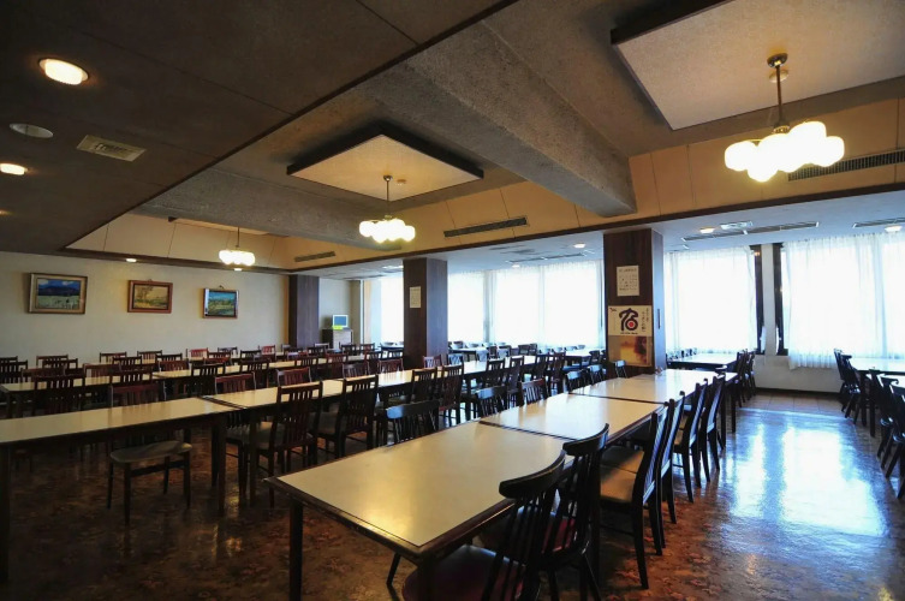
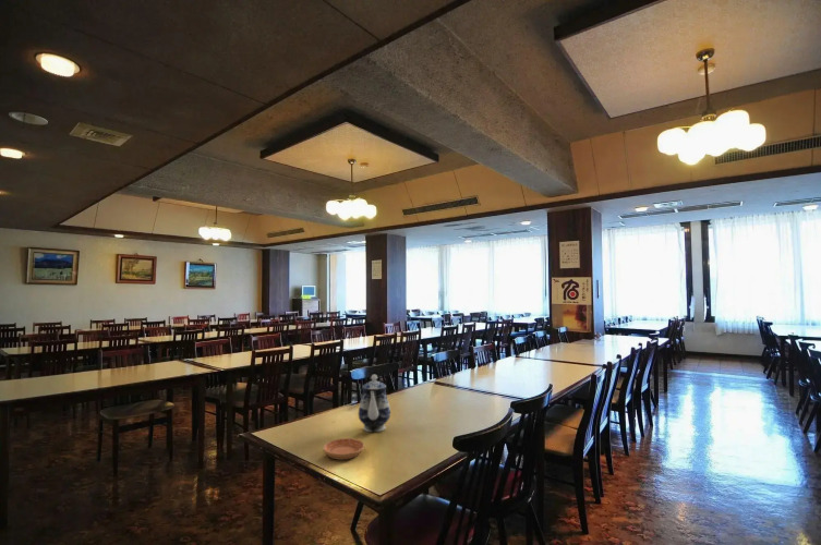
+ saucer (343, 449)
+ teapot (374, 401)
